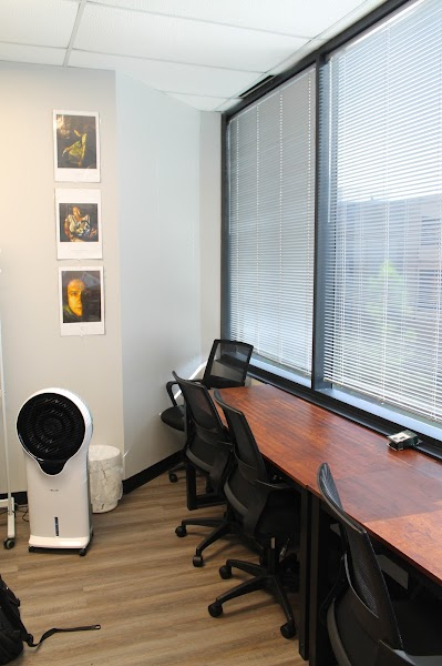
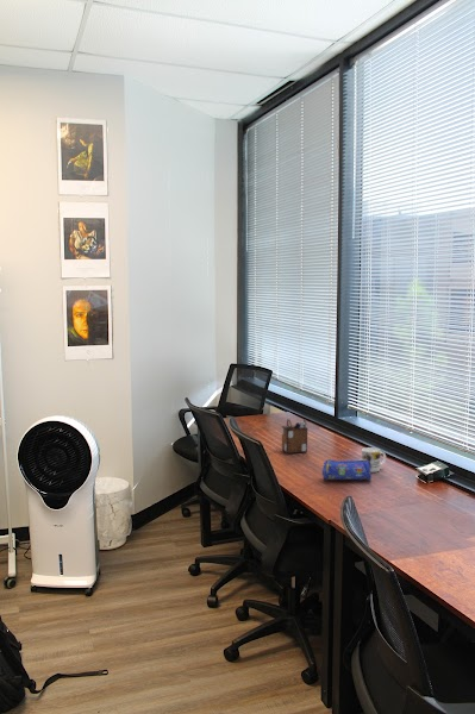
+ mug (374, 459)
+ pencil case (346, 469)
+ desk organizer (294, 434)
